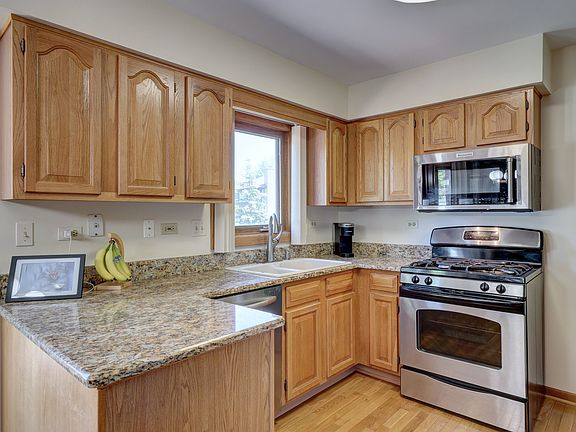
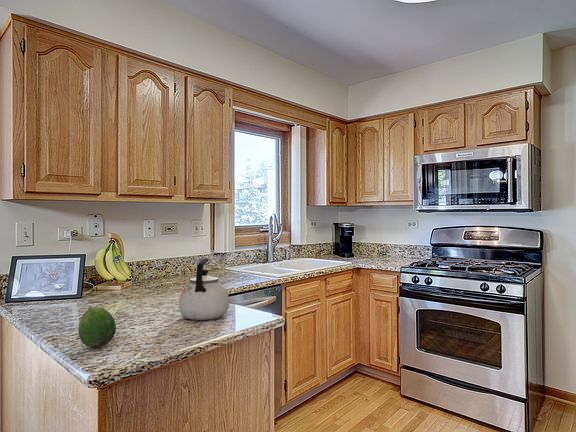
+ fruit (97, 326)
+ kettle (204, 287)
